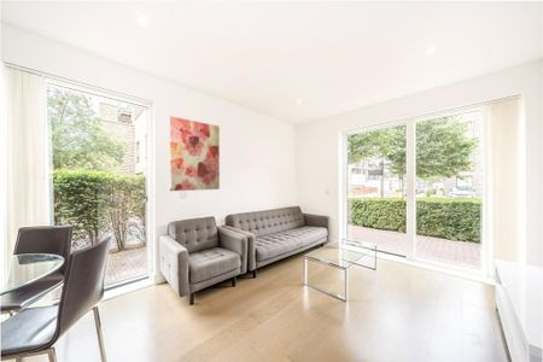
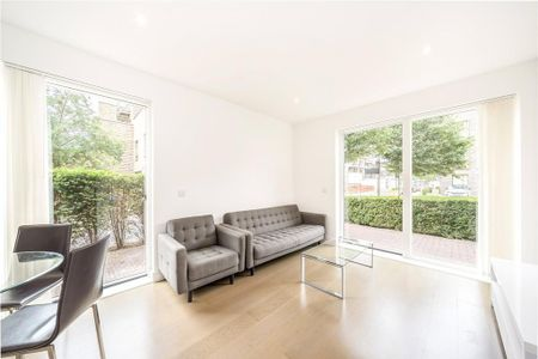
- wall art (195, 156)
